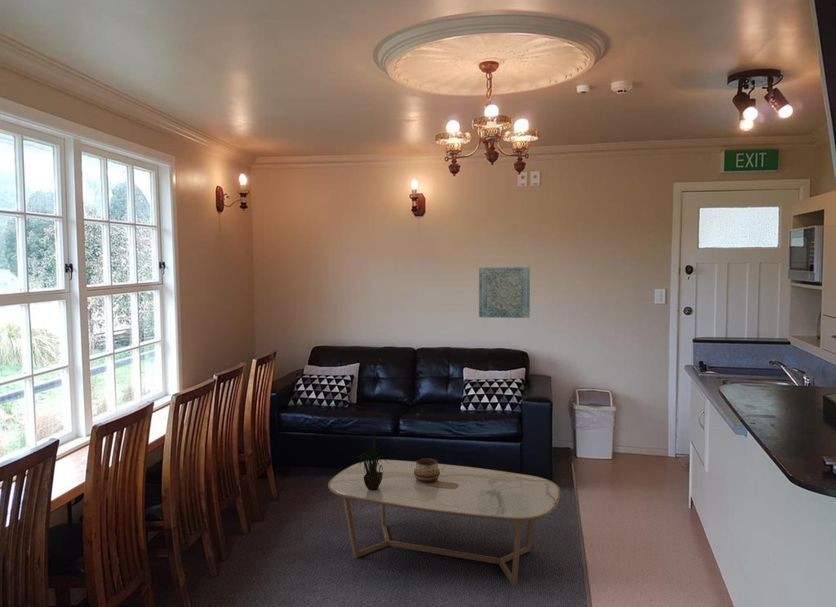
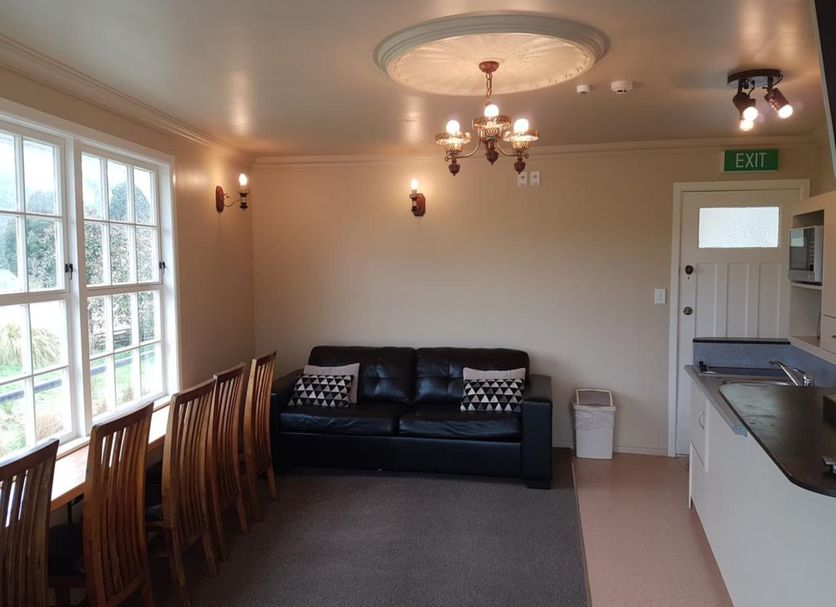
- wall art (504, 292)
- decorative bowl (426, 470)
- coffee table (443, 513)
- potted plant (370, 455)
